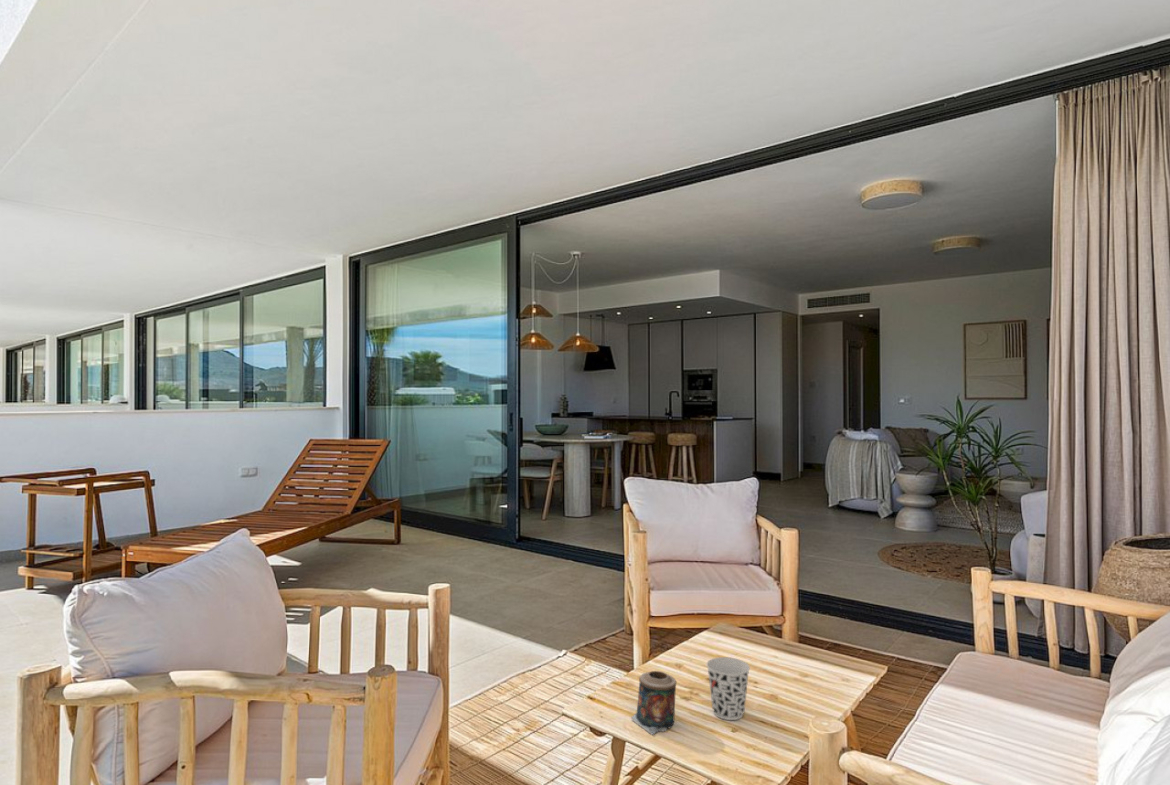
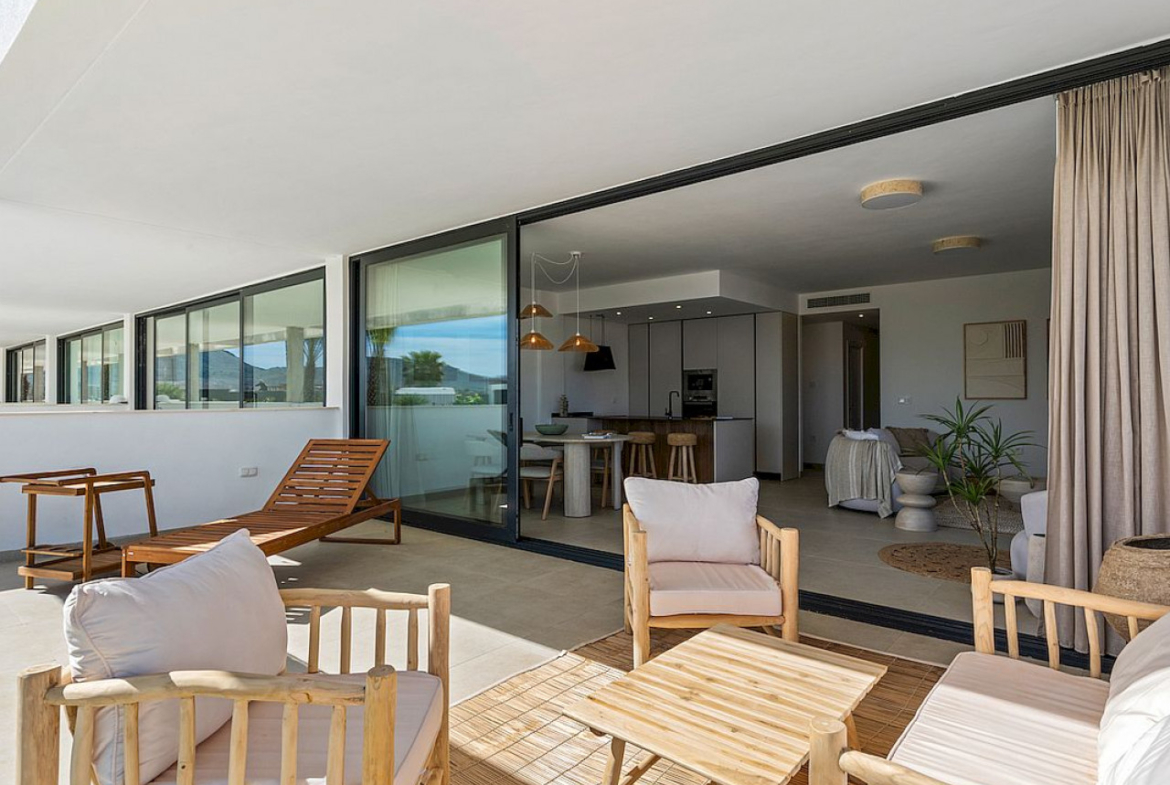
- candle (654, 699)
- cup (728, 689)
